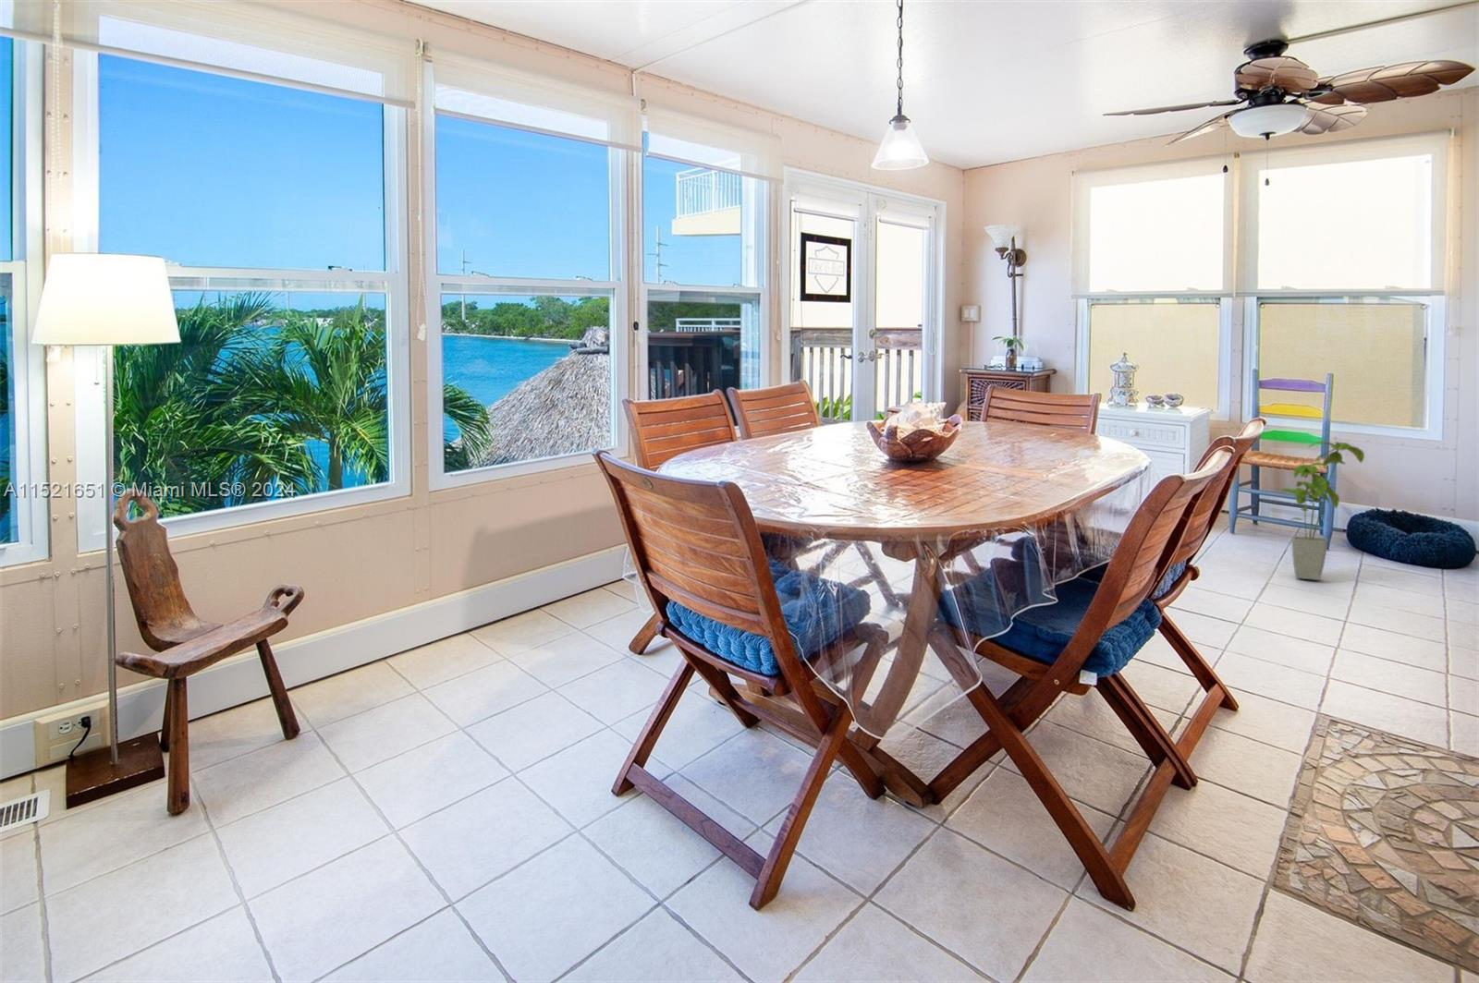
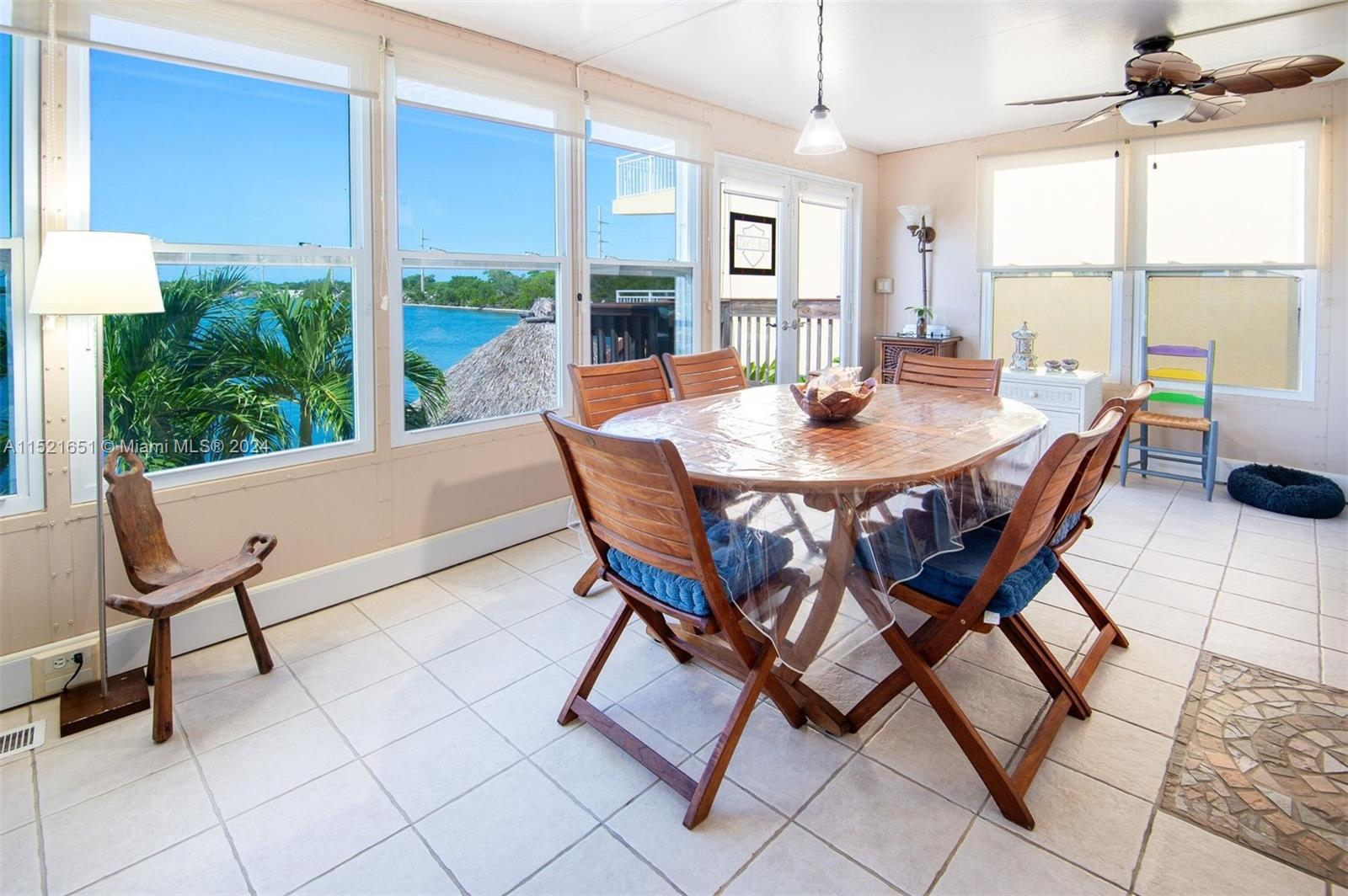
- house plant (1320, 511)
